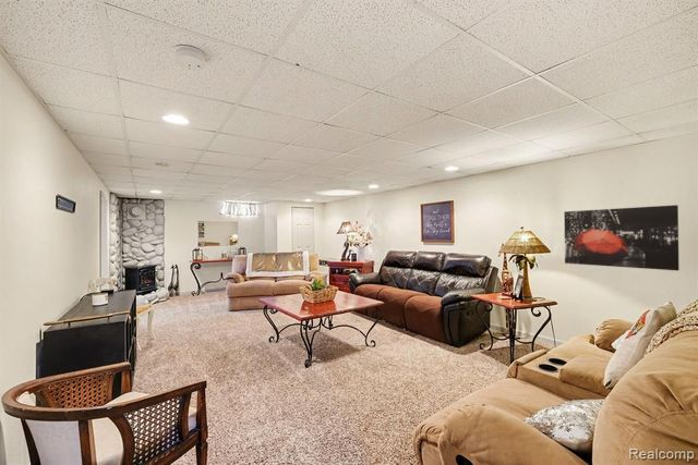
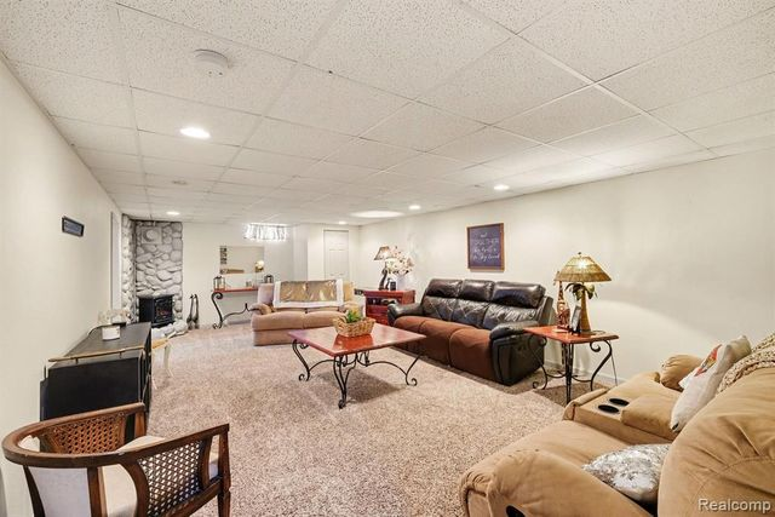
- wall art (614, 237)
